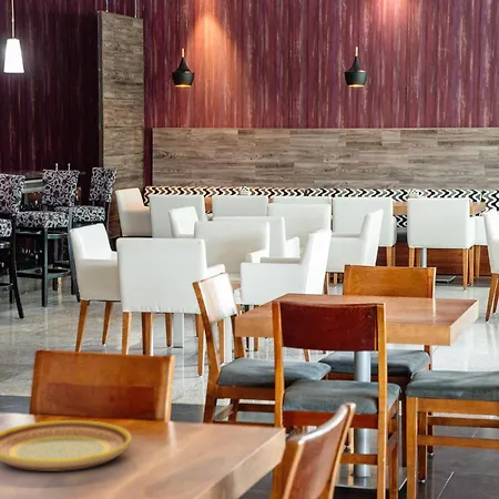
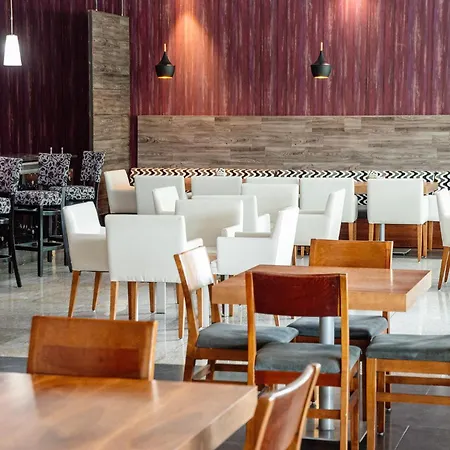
- plate (60, 447)
